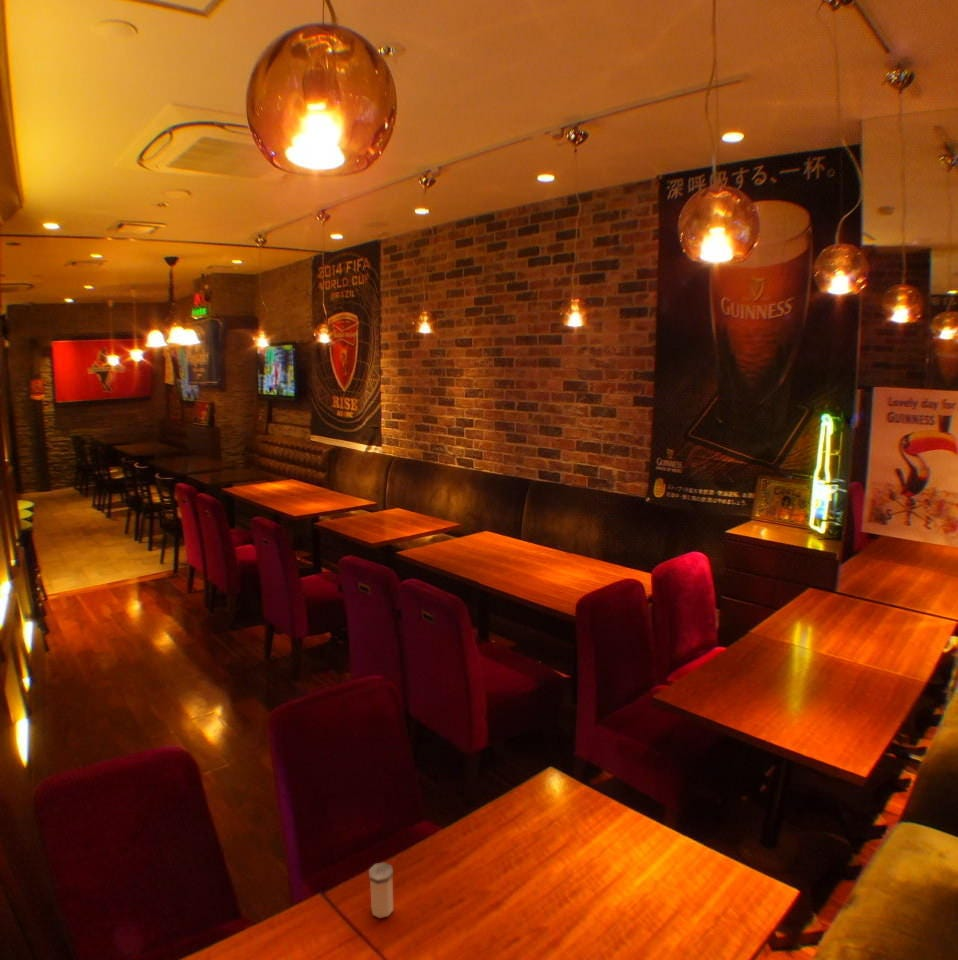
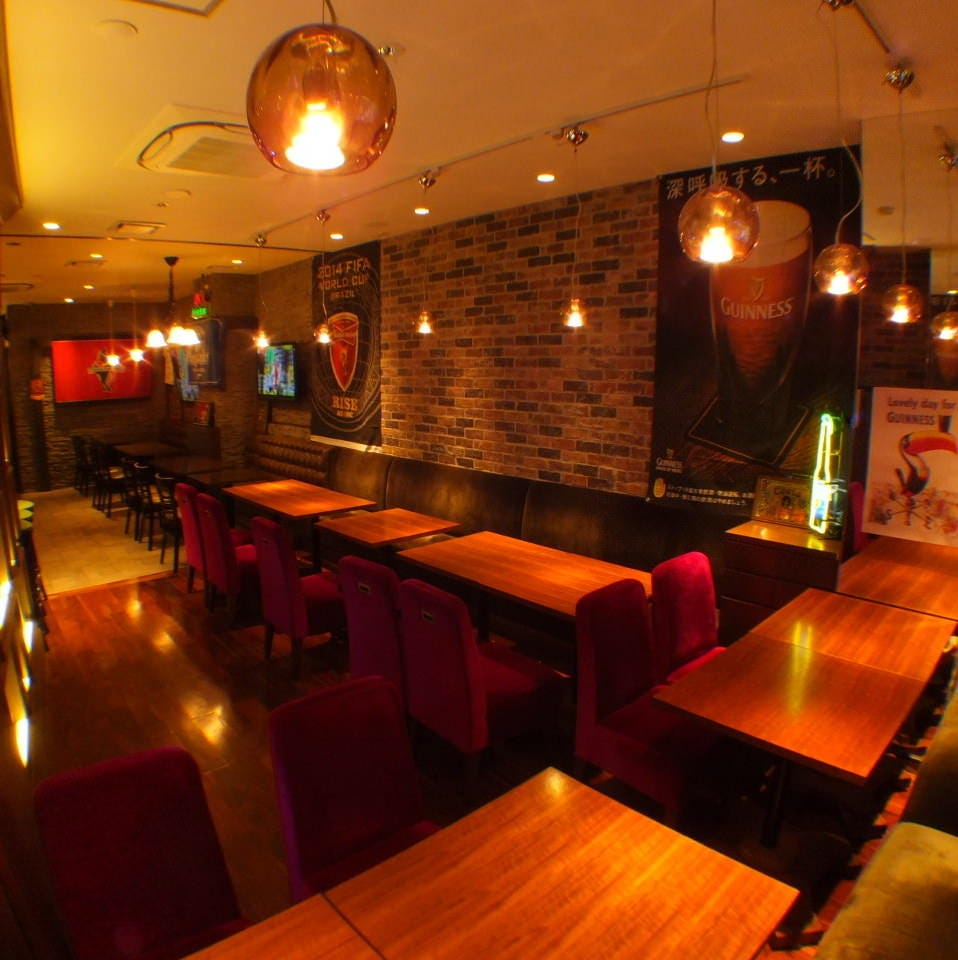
- salt shaker (381, 890)
